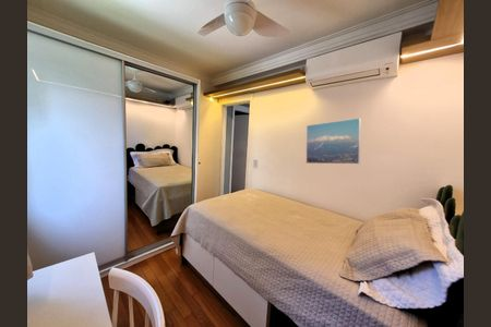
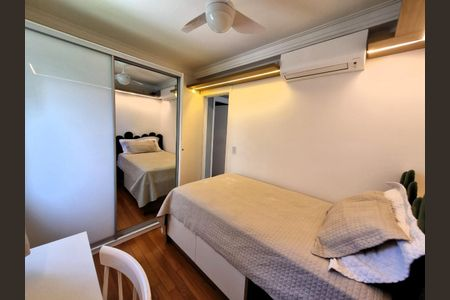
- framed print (331, 143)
